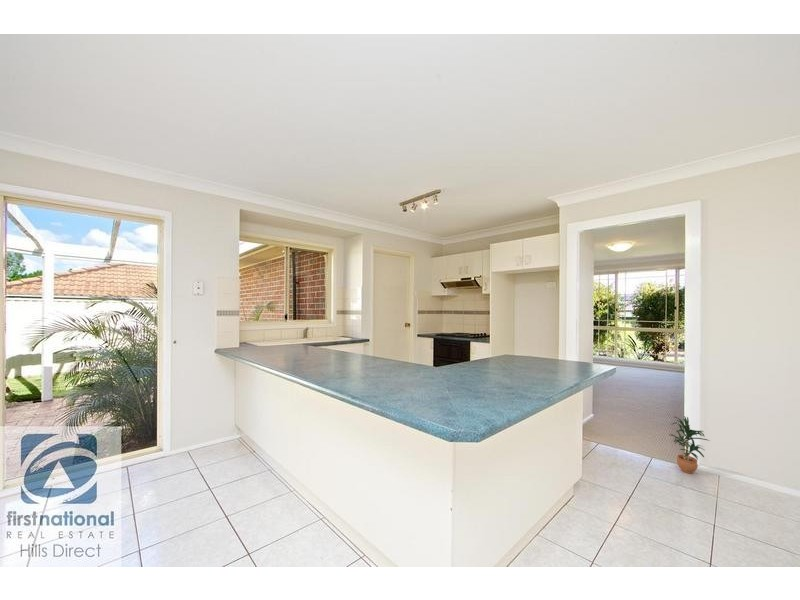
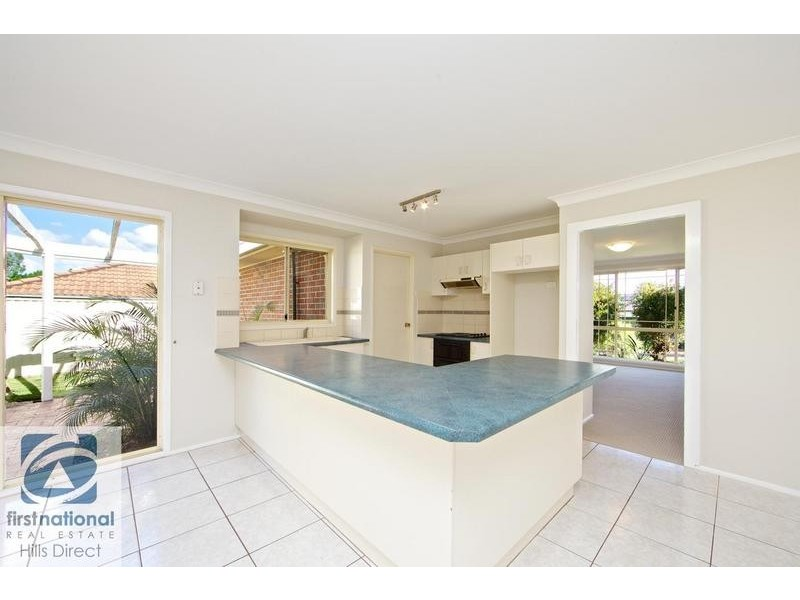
- potted plant (688, 444)
